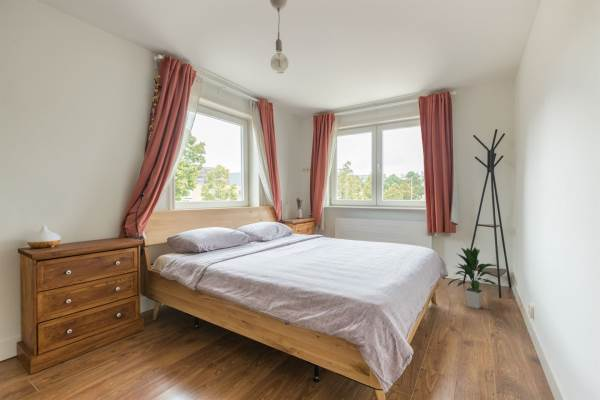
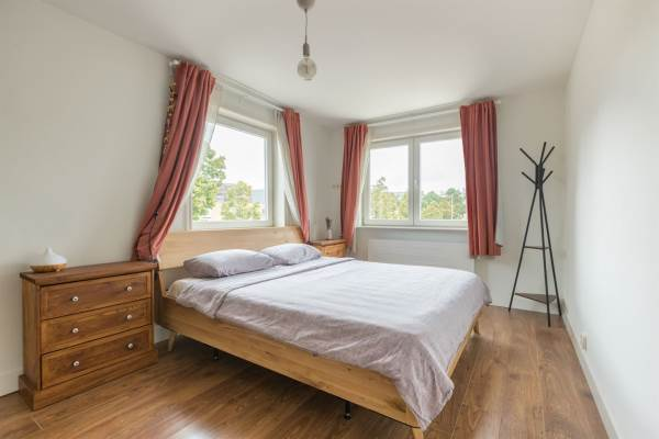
- indoor plant (472, 275)
